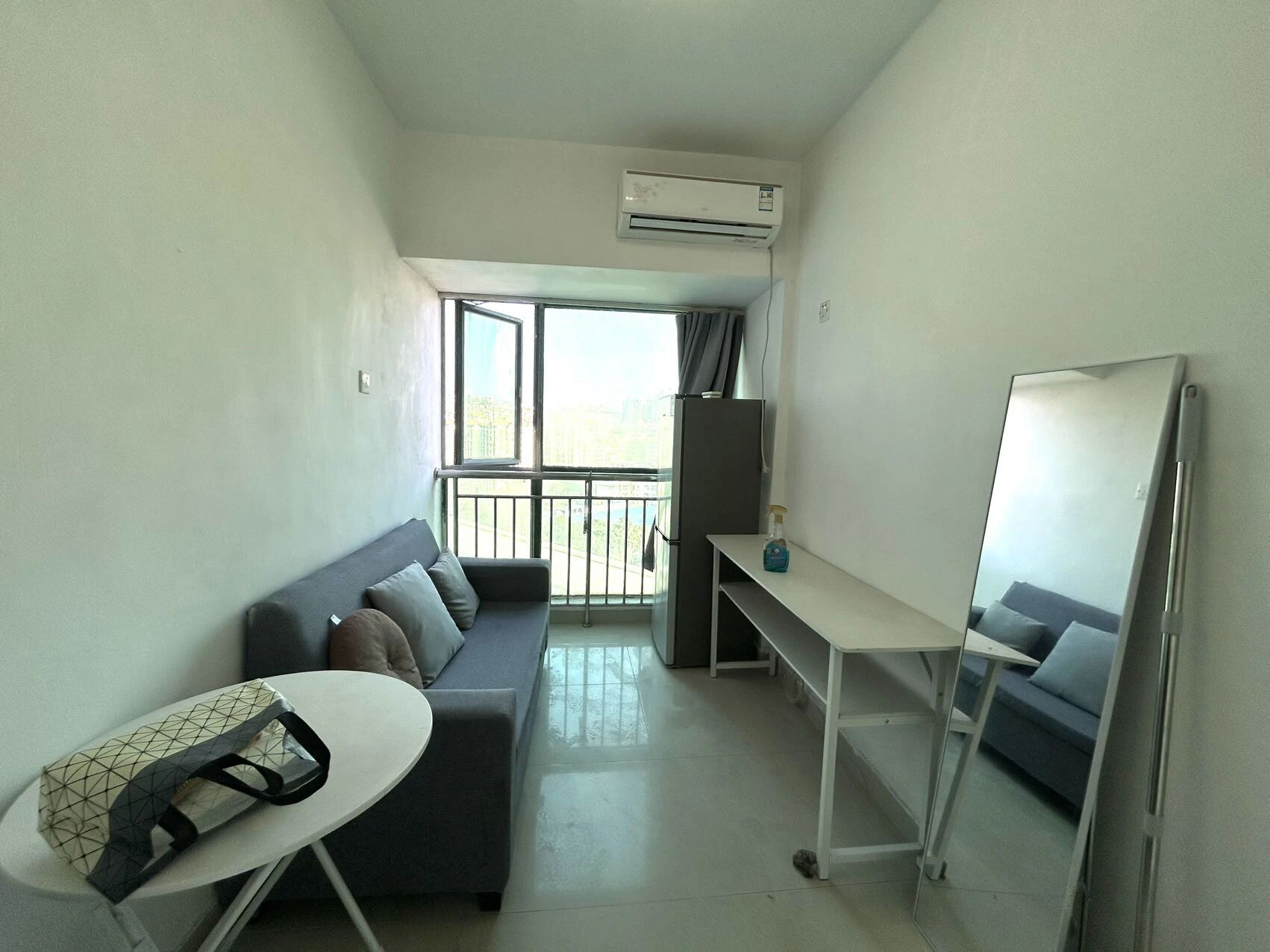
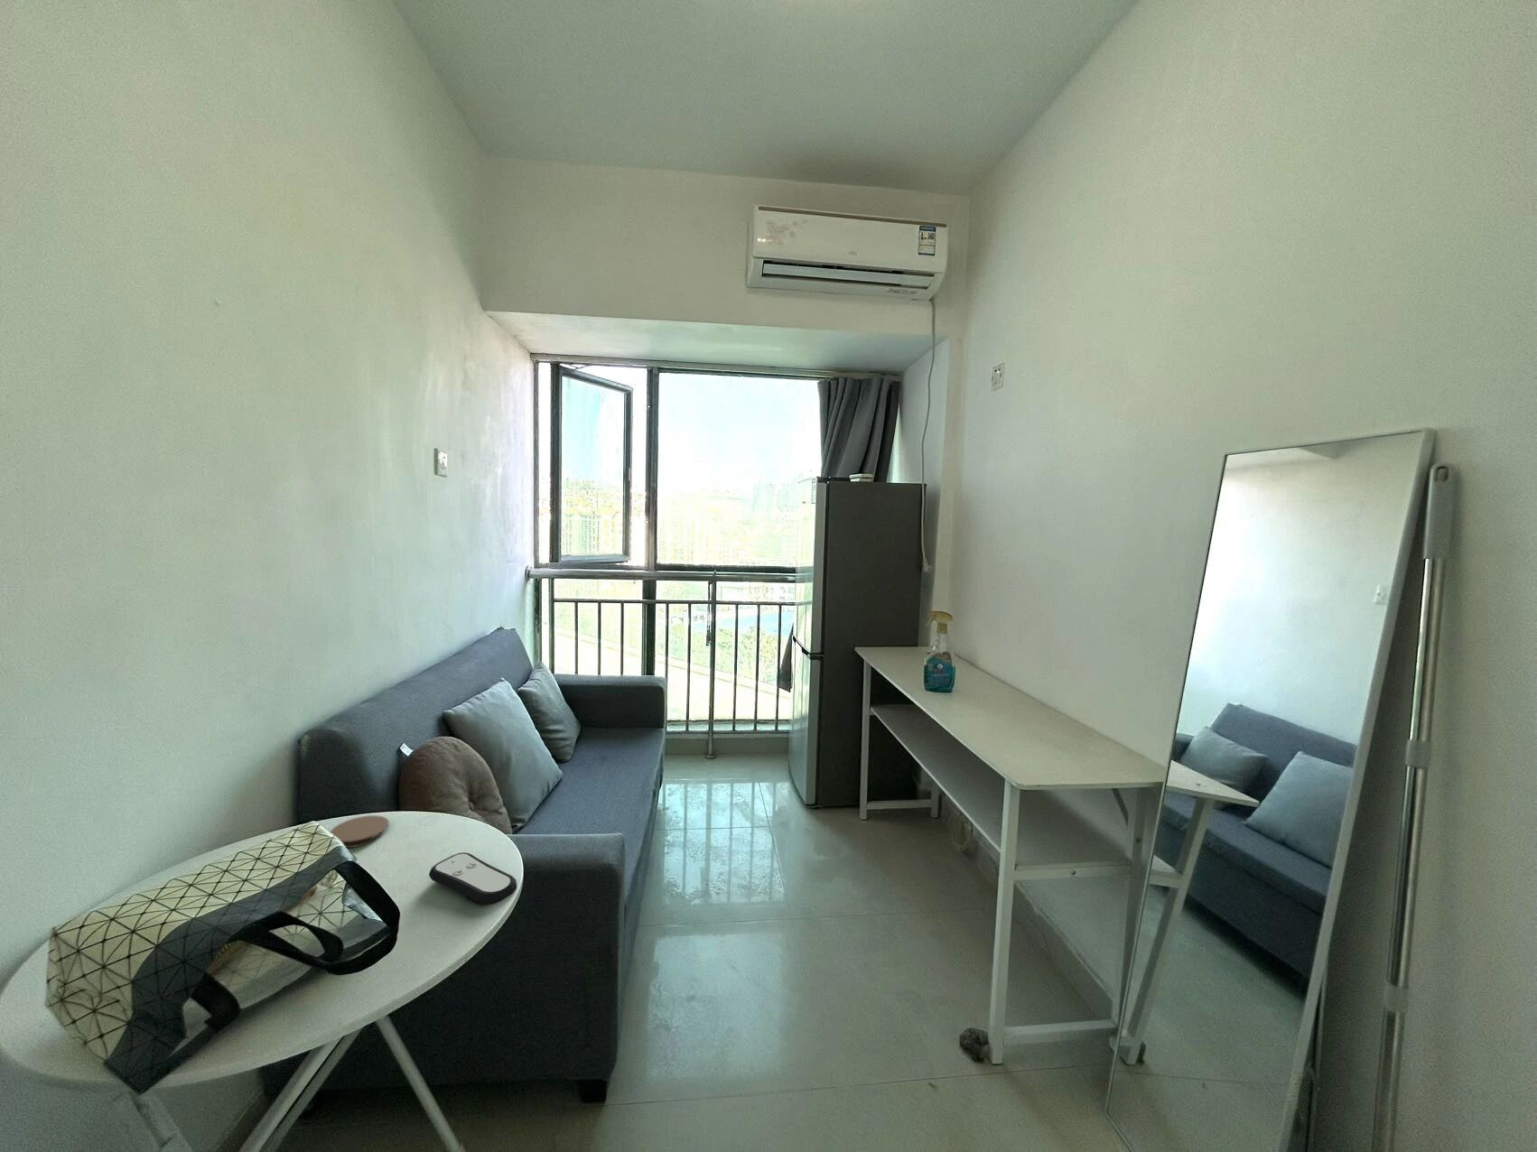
+ coaster (359, 830)
+ remote control (474, 877)
